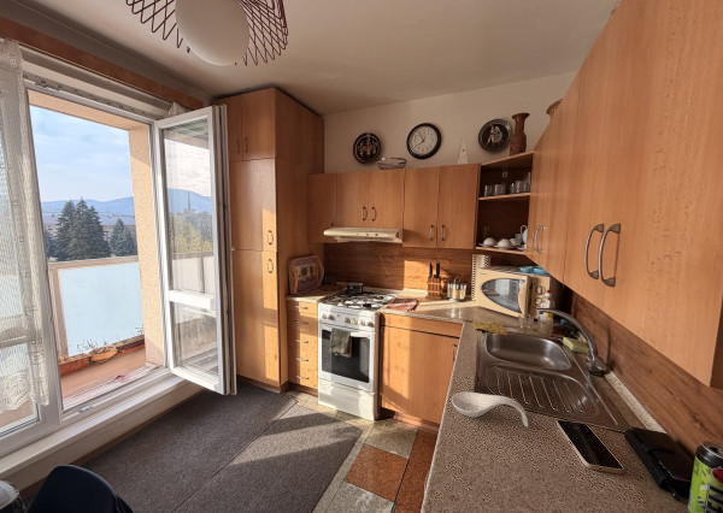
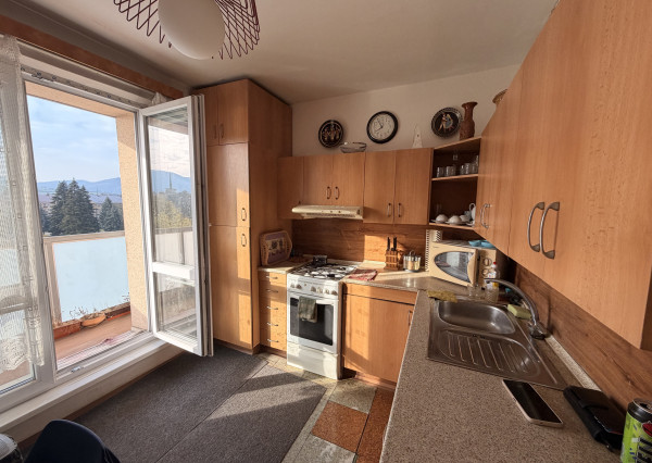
- spoon rest (487, 405)
